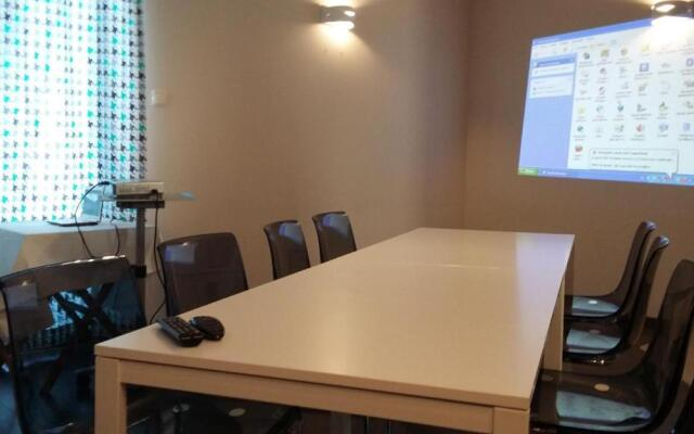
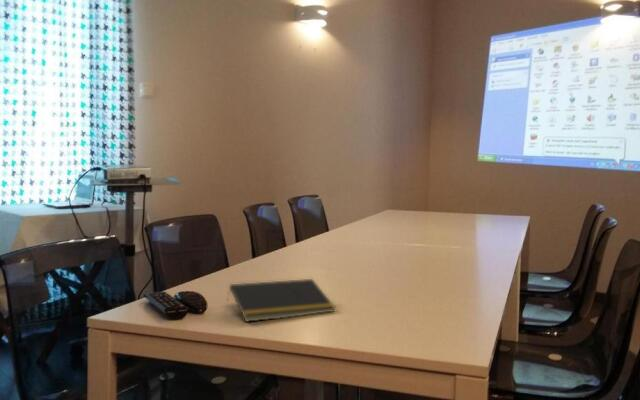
+ notepad (281, 298)
